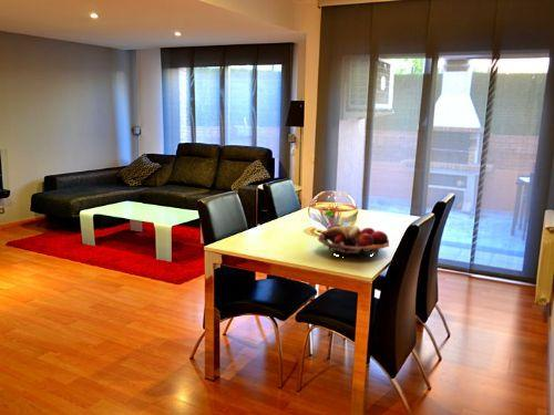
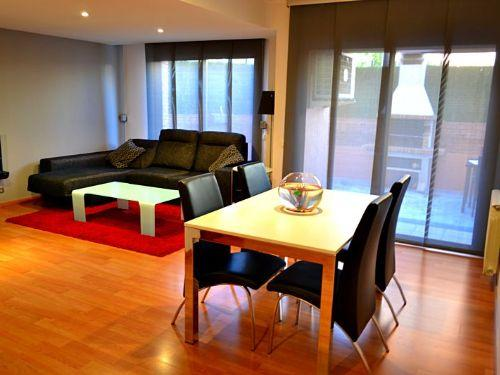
- fruit basket (353, 238)
